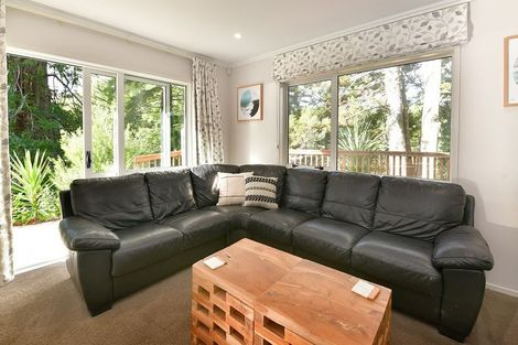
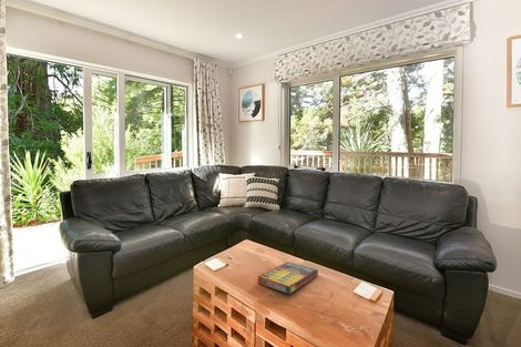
+ game compilation box (288, 276)
